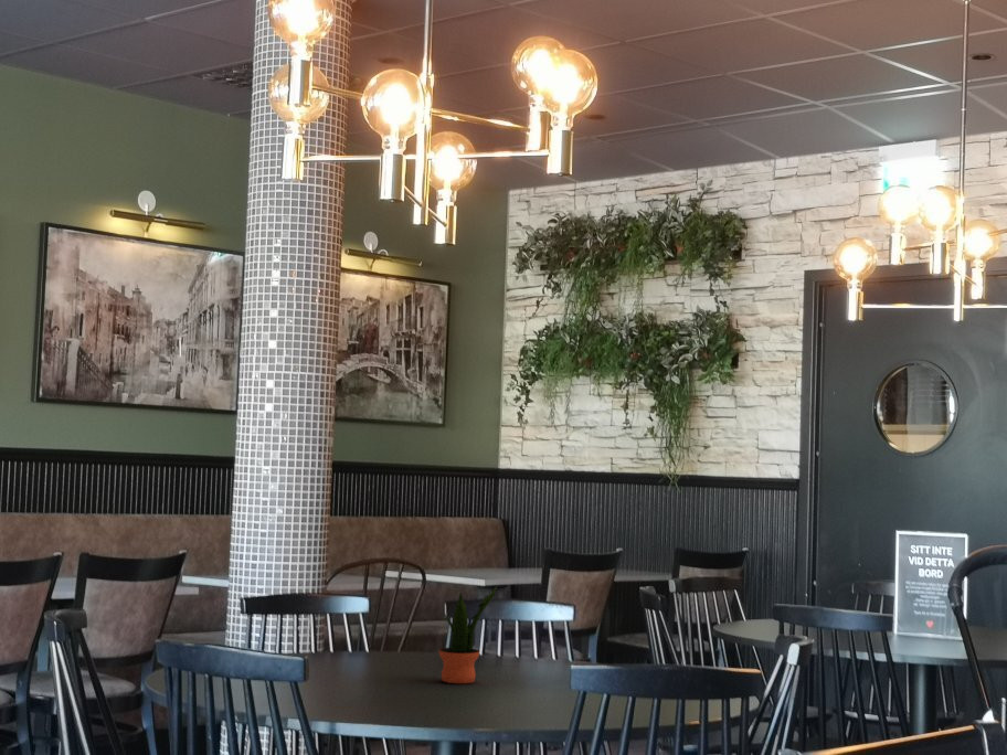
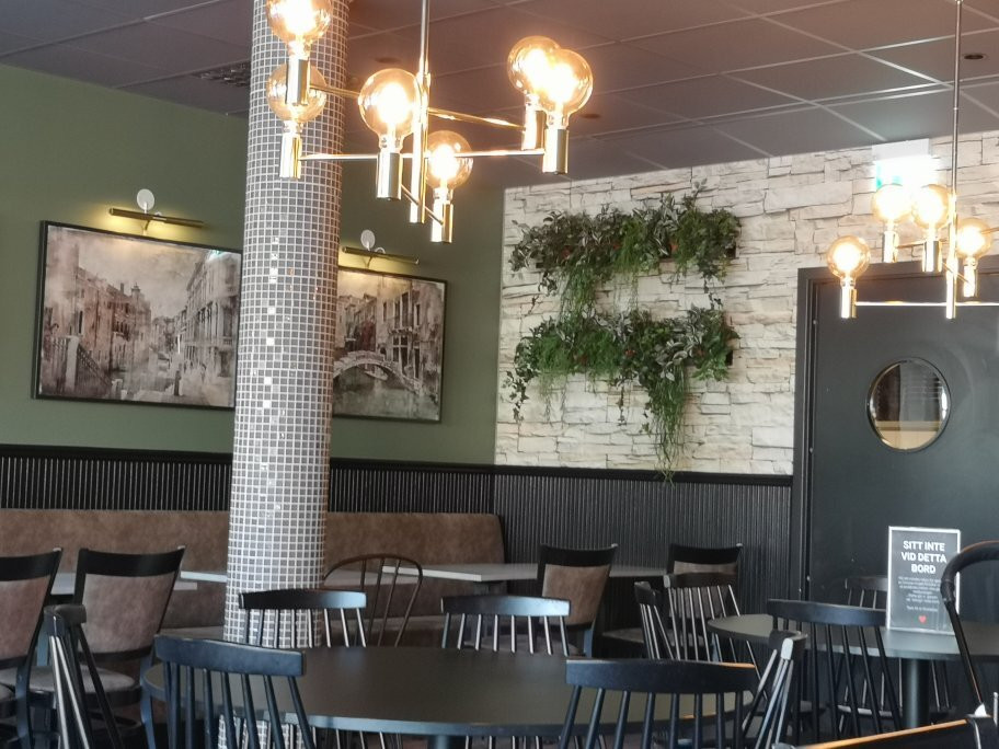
- potted plant (468, 631)
